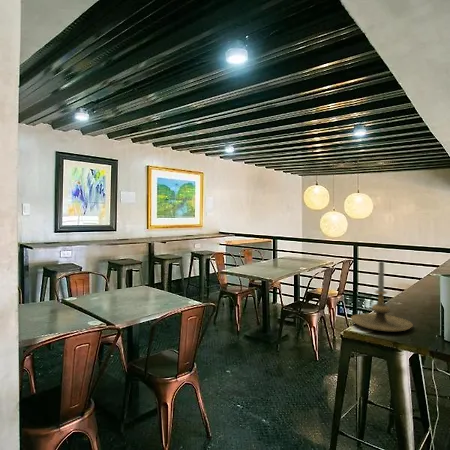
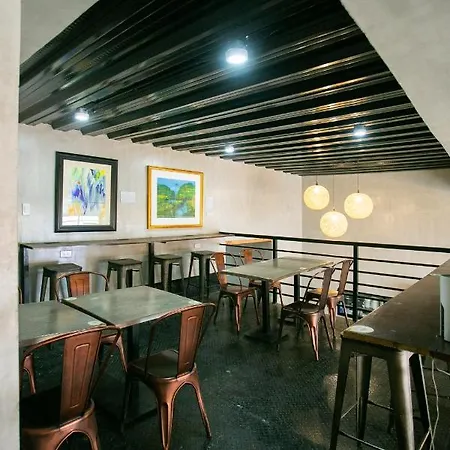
- candle holder (380, 292)
